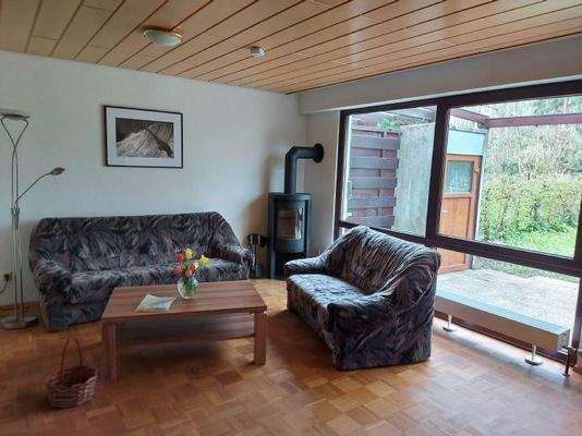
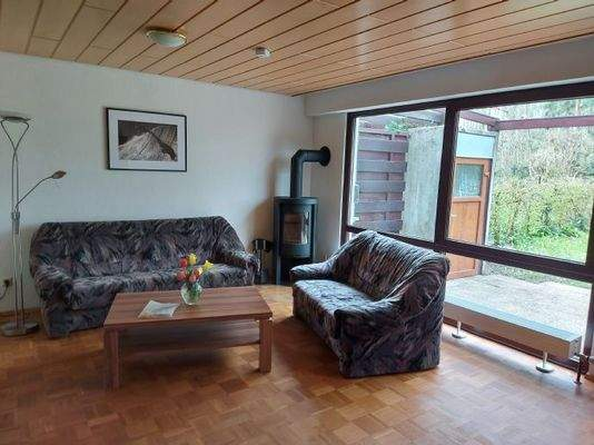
- basket (71, 367)
